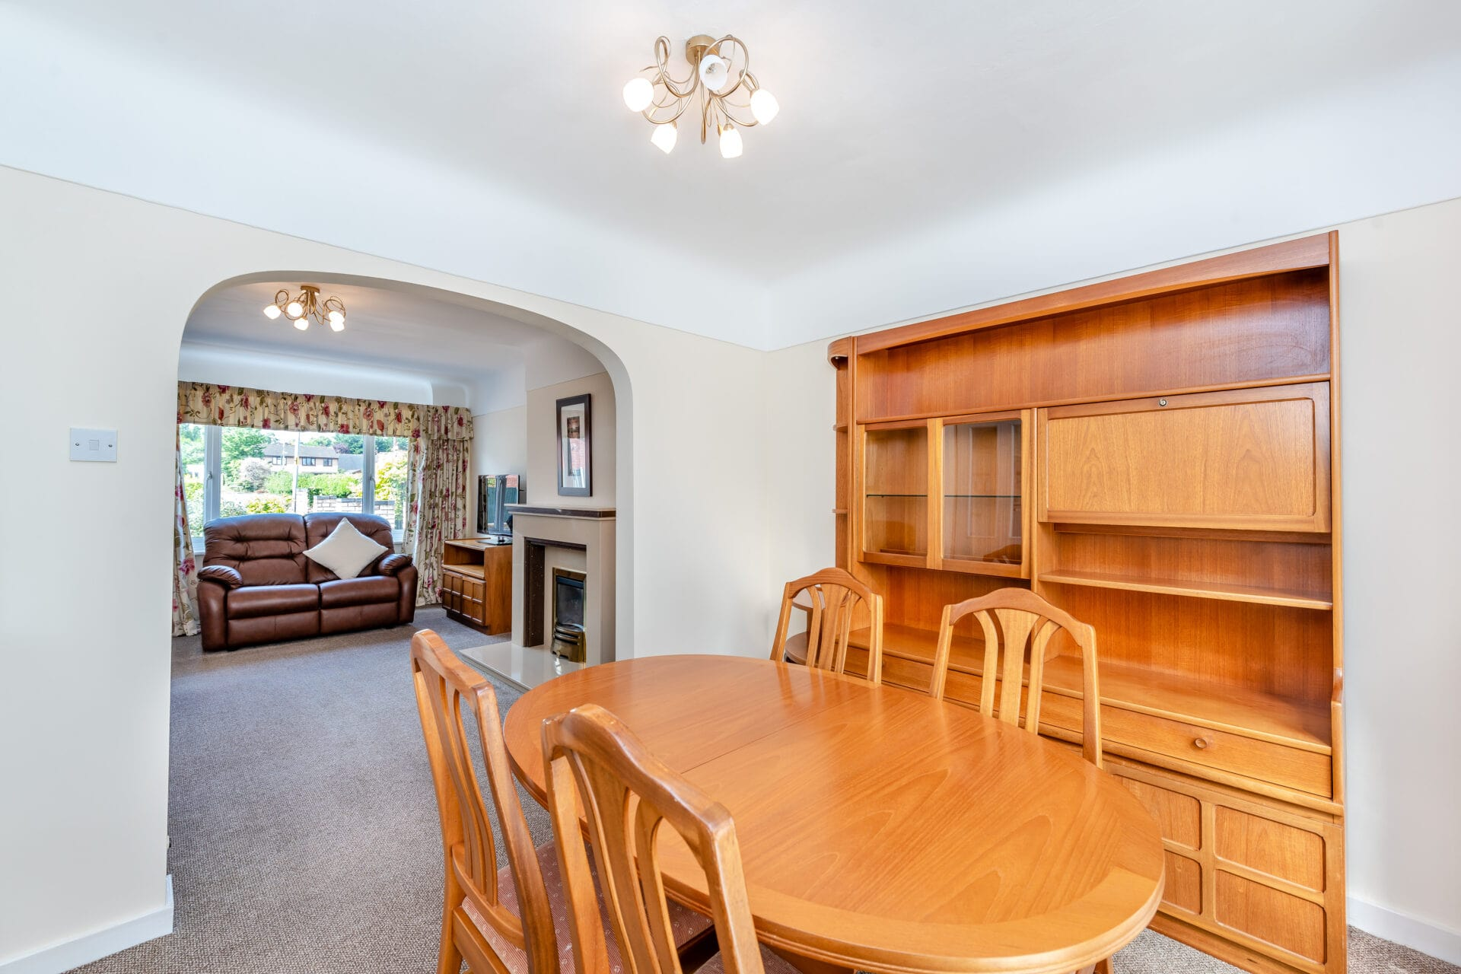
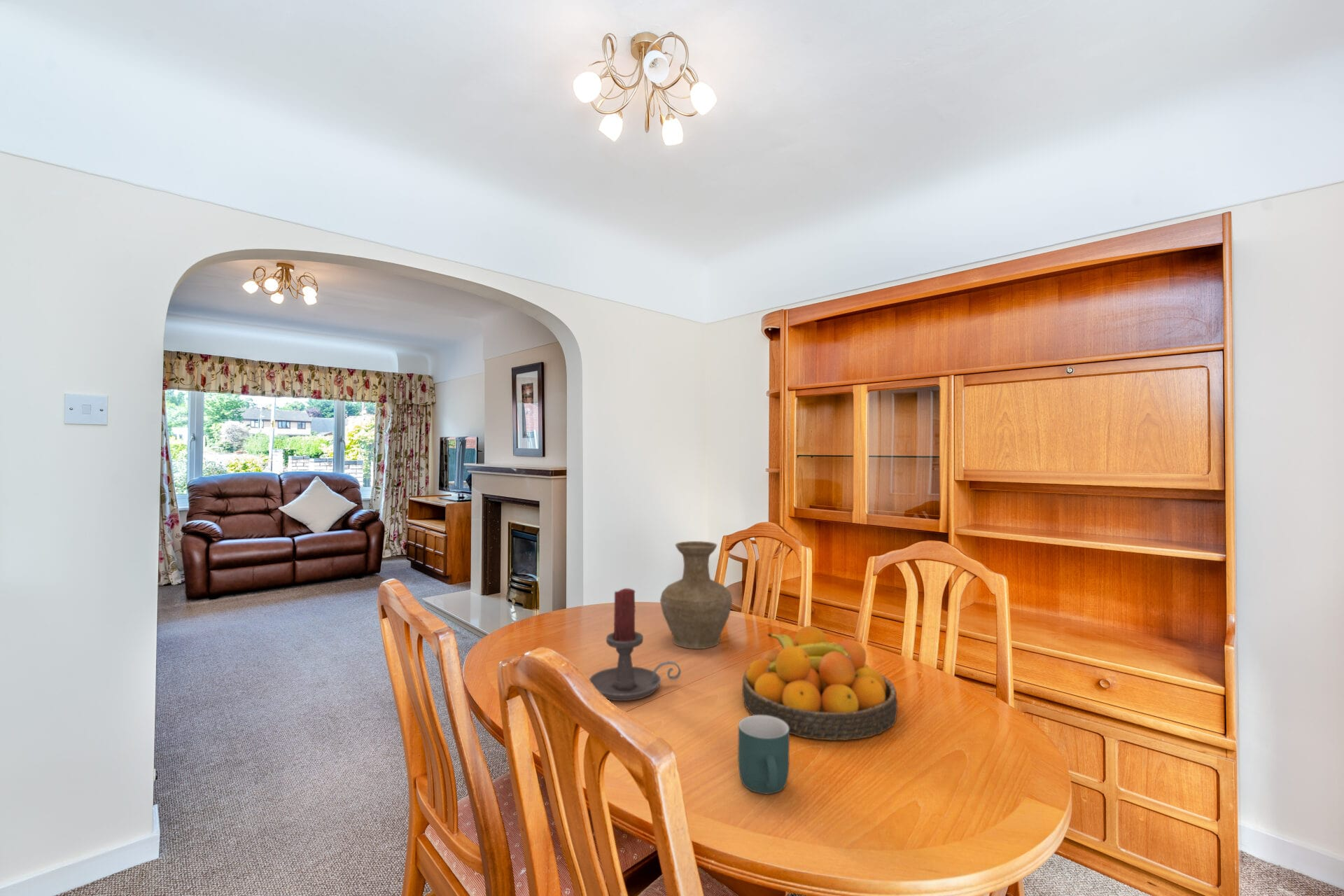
+ candle holder (635, 637)
+ fruit bowl (817, 671)
+ mug (769, 758)
+ vase (696, 592)
